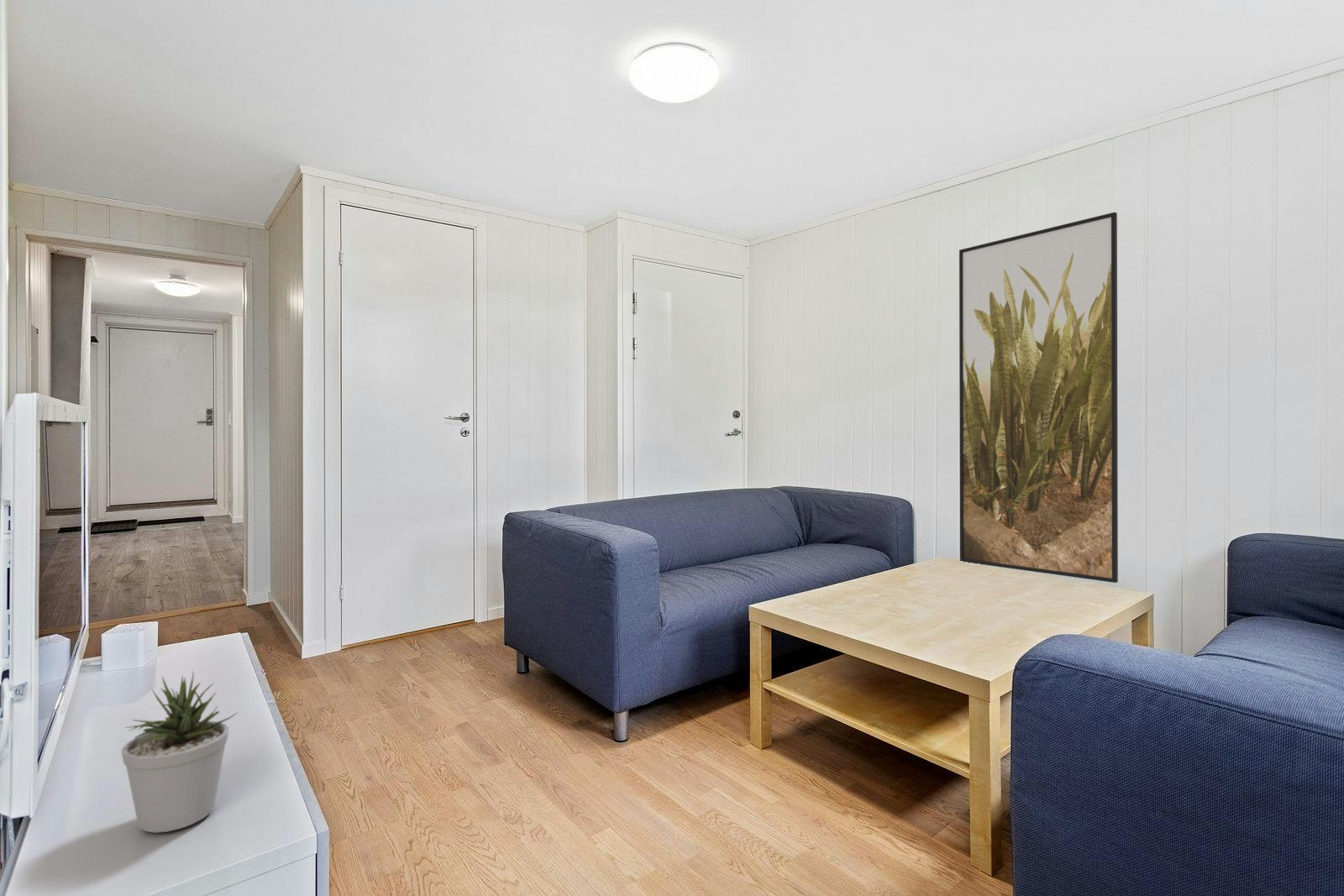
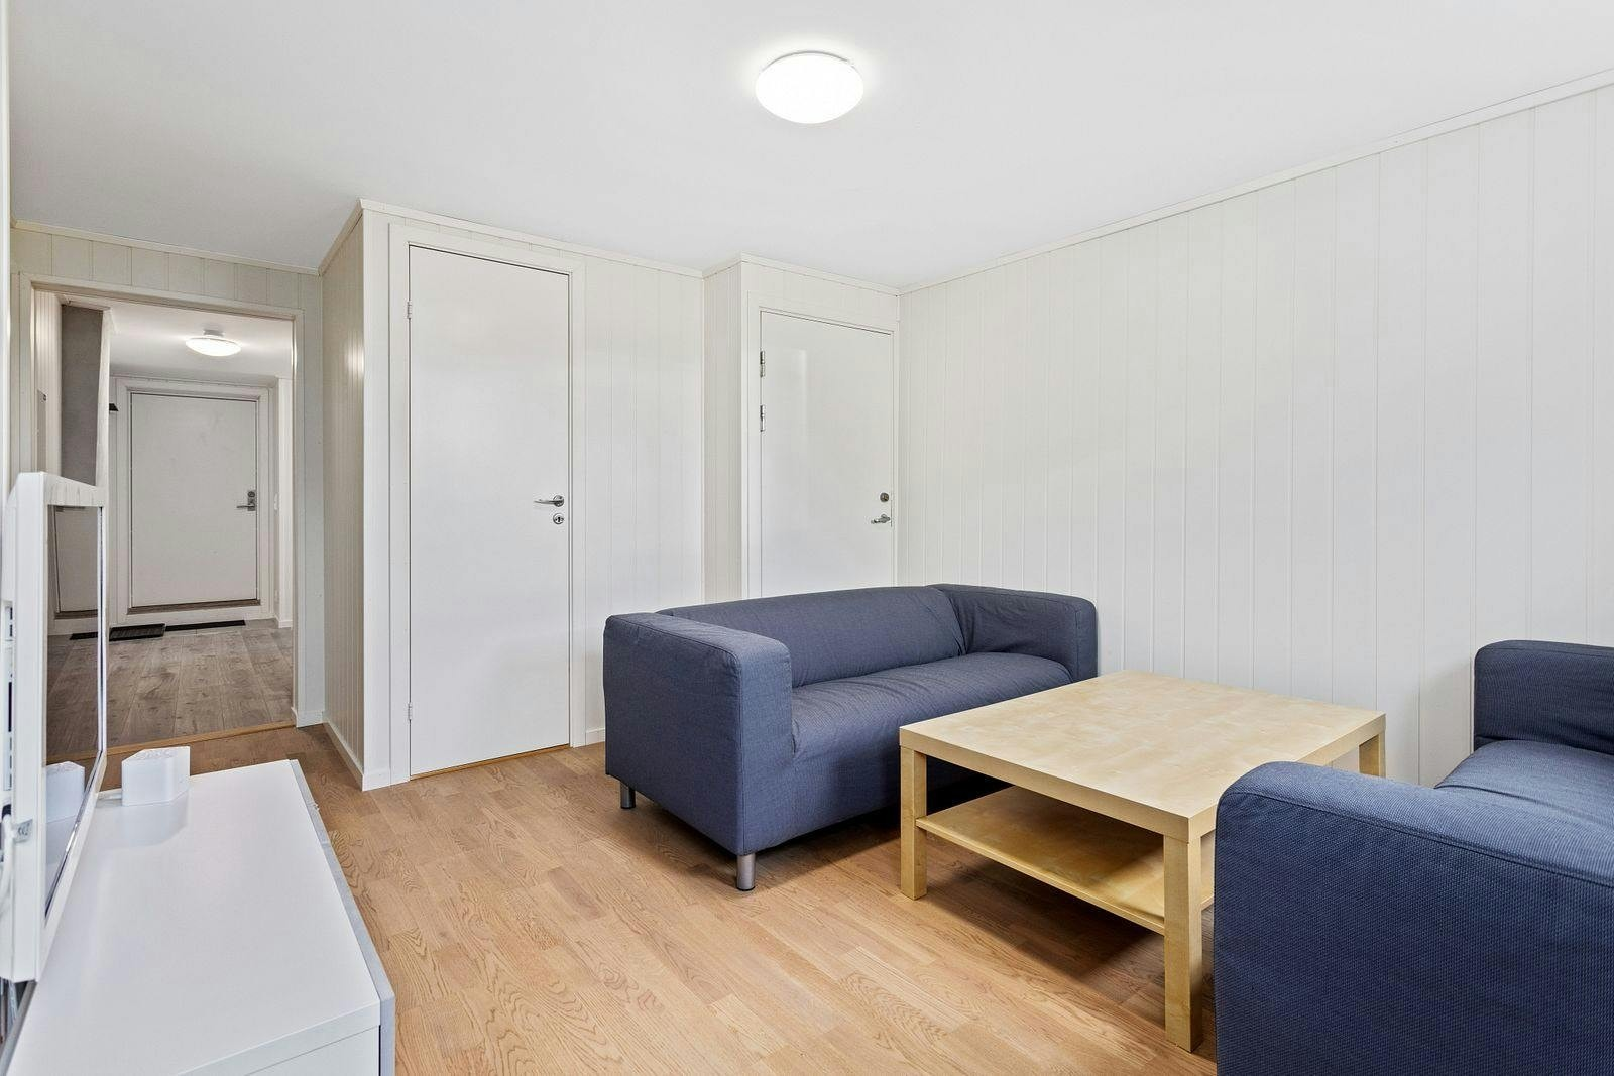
- potted plant (181, 747)
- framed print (1032, 401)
